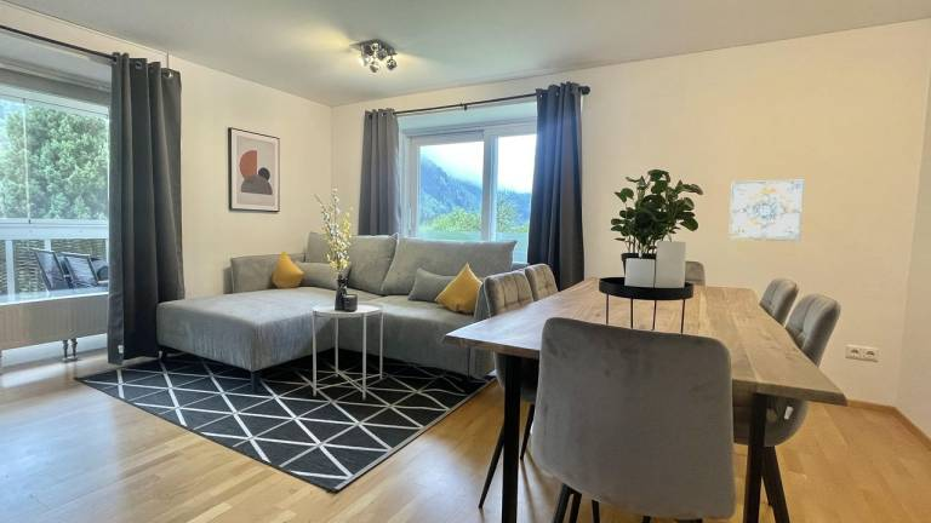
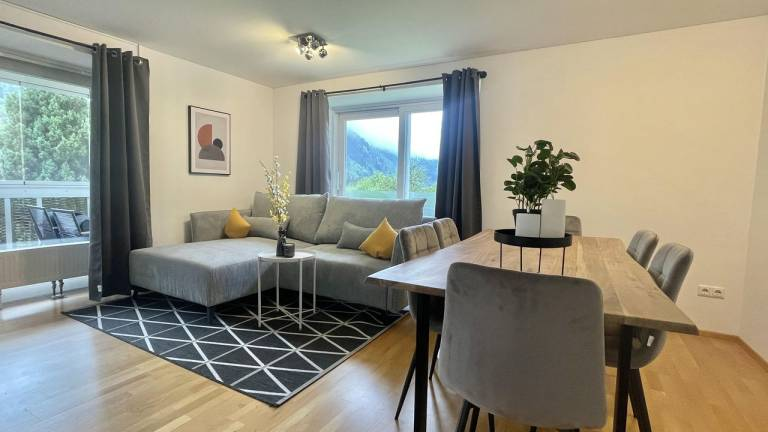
- wall art (764, 211)
